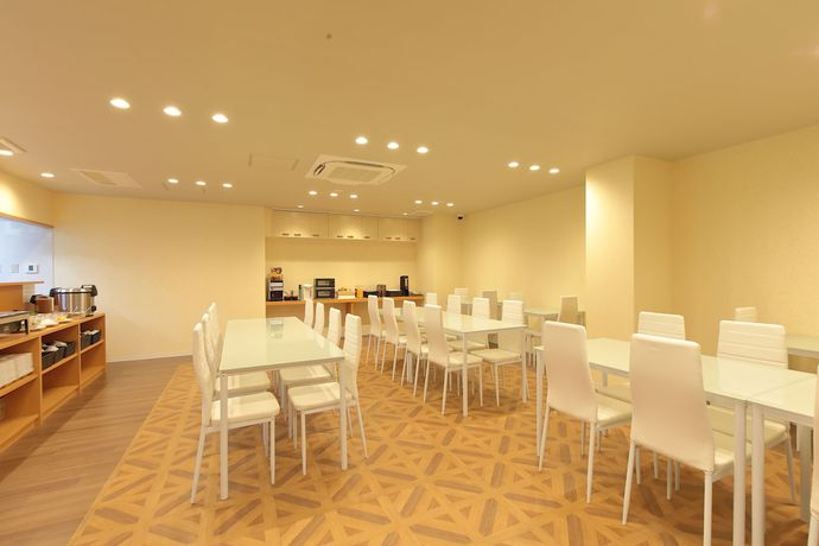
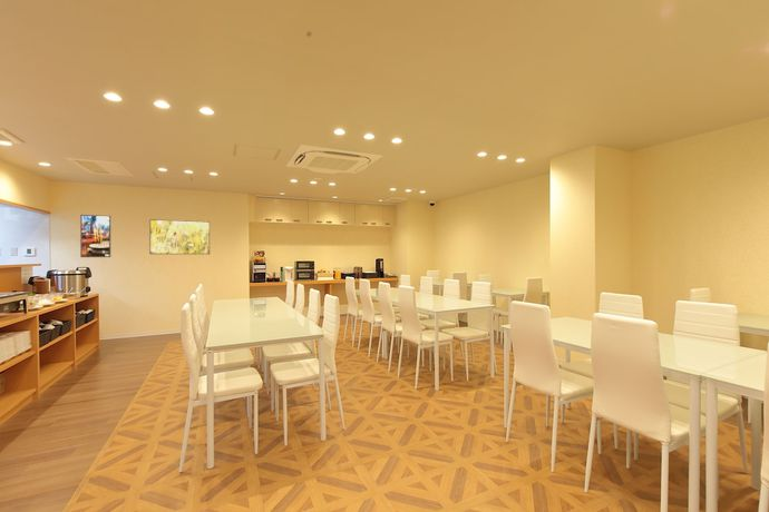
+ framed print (96, 236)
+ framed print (181, 237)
